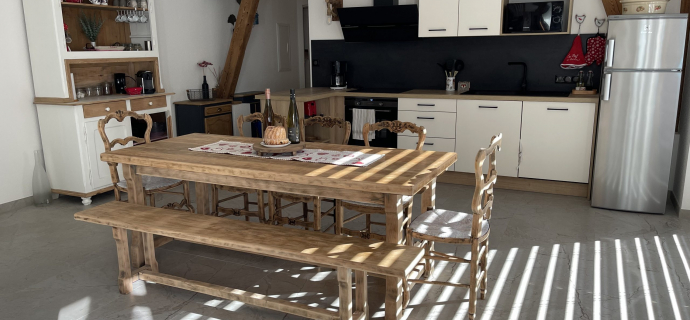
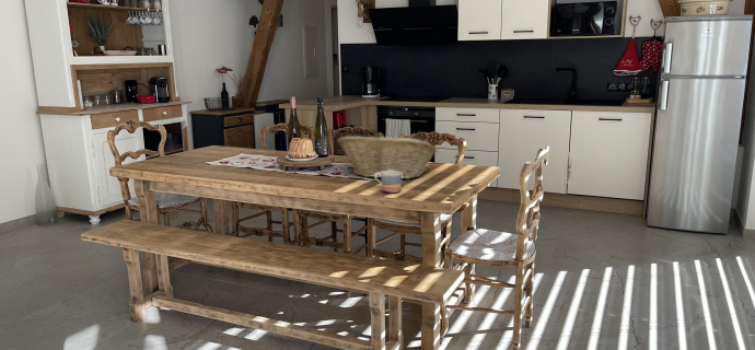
+ fruit basket (386, 153)
+ mug (387, 182)
